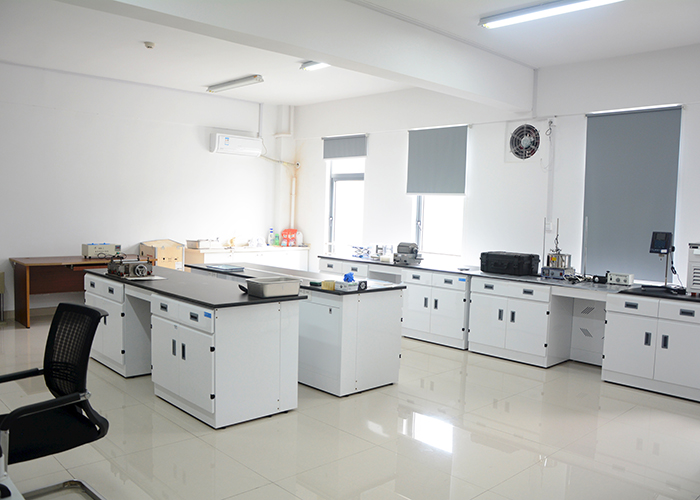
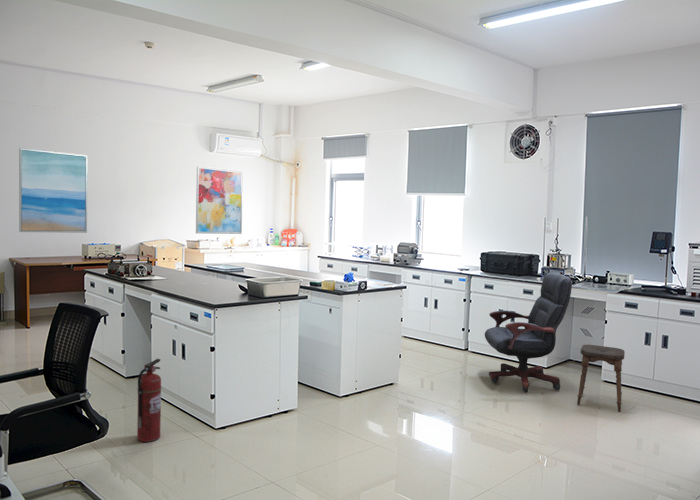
+ stool (614, 370)
+ wall art (220, 201)
+ fire extinguisher (149, 400)
+ wall art (54, 192)
+ office chair (524, 329)
